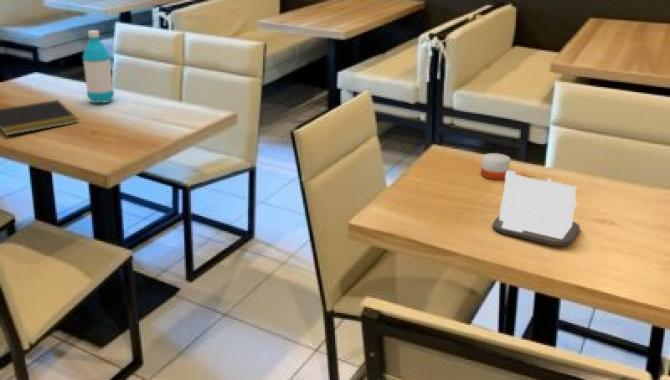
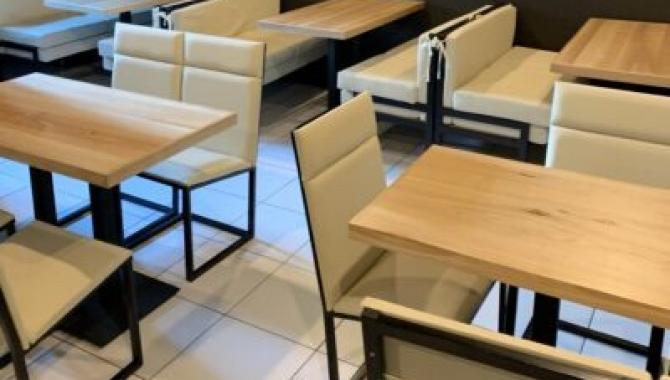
- notepad (33, 116)
- water bottle (97, 66)
- candle (496, 156)
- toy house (538, 203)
